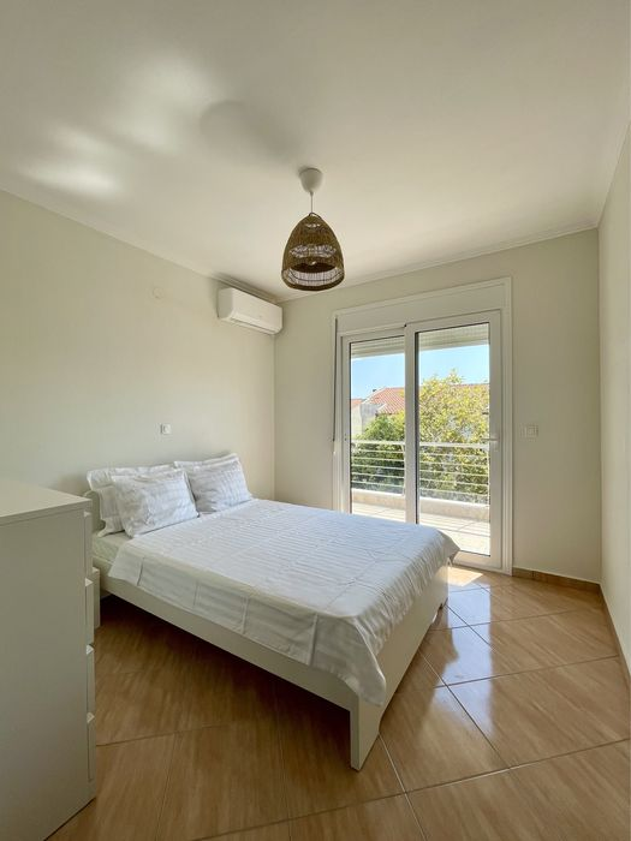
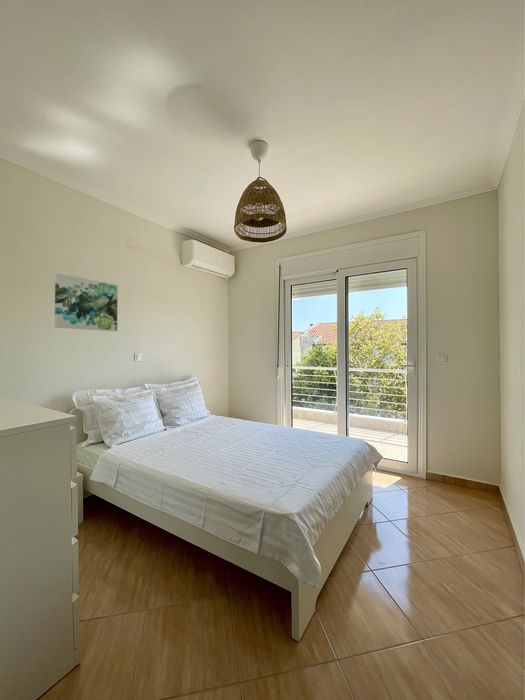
+ wall art (88, 304)
